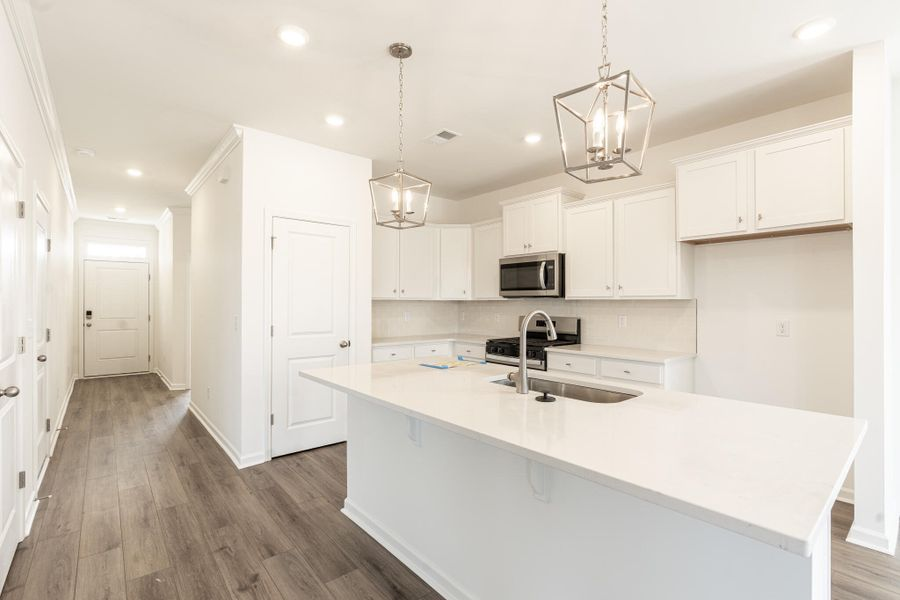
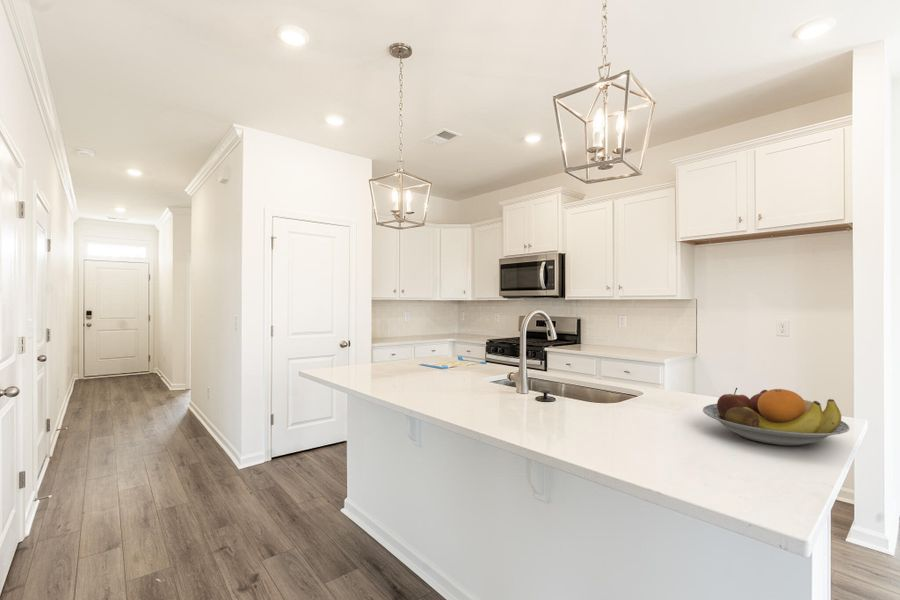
+ fruit bowl (770, 411)
